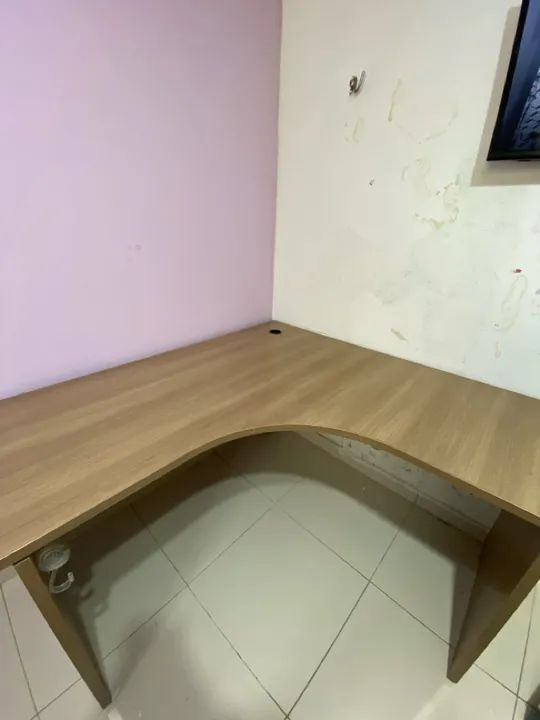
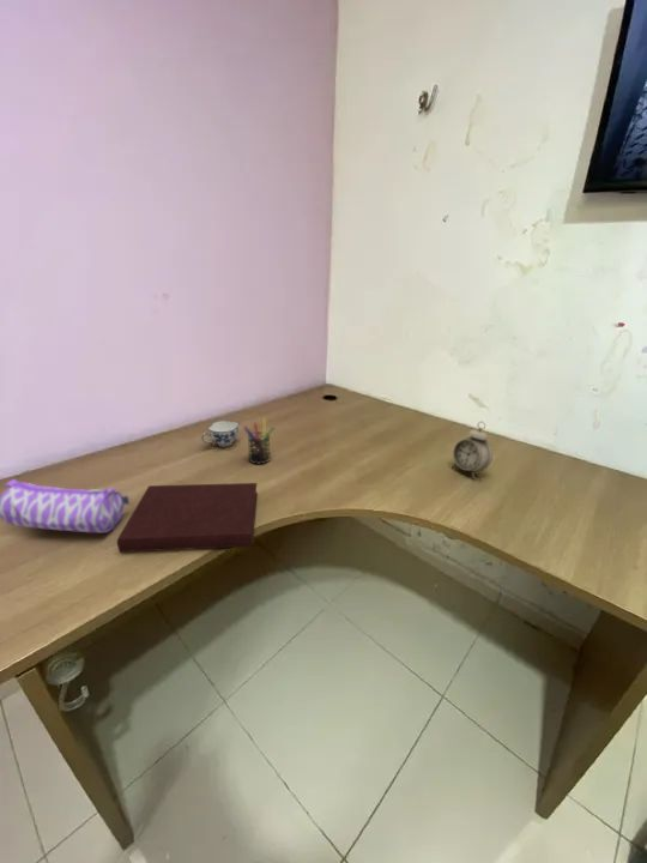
+ chinaware (222, 435)
+ notebook (195, 513)
+ pen holder (260, 440)
+ pencil case (64, 506)
+ alarm clock (473, 447)
